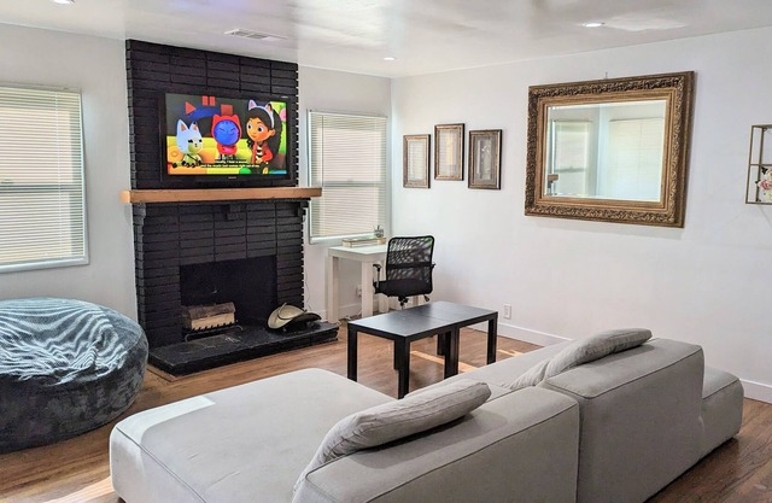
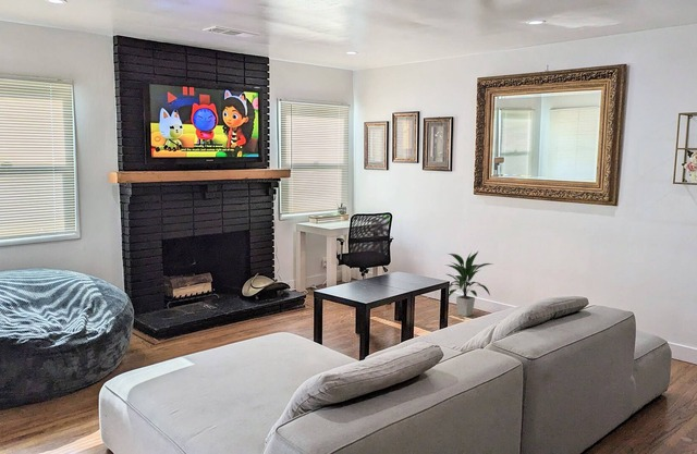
+ indoor plant (463, 281)
